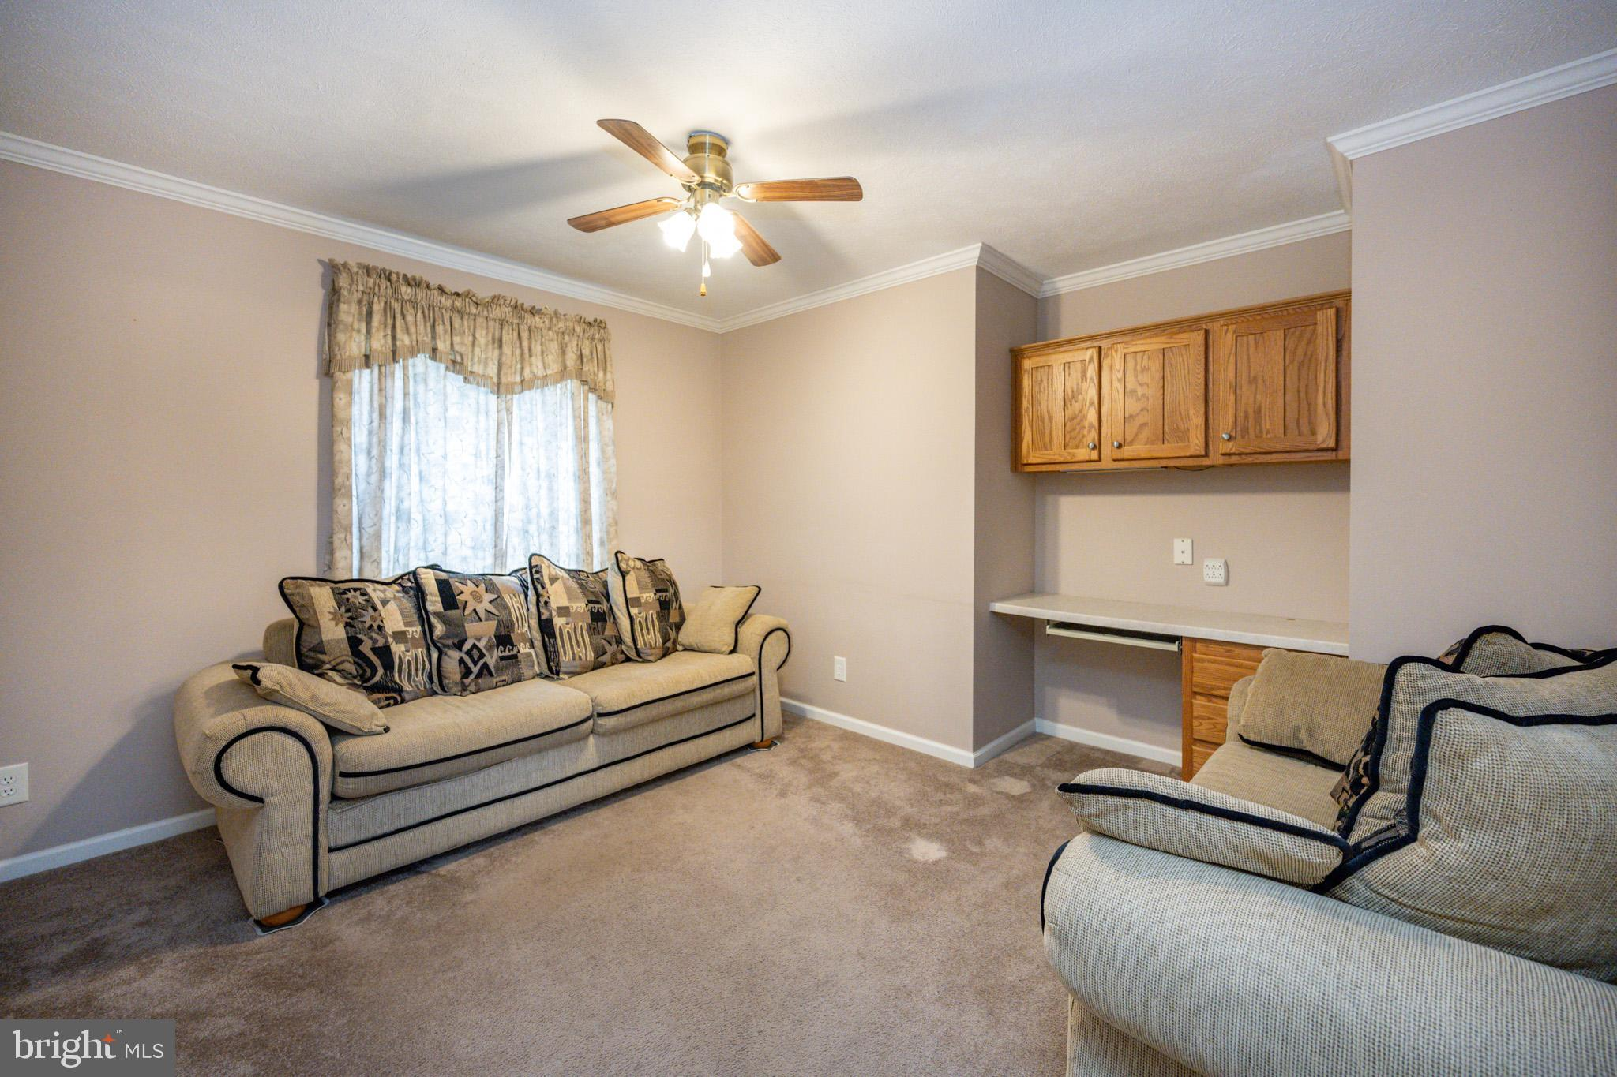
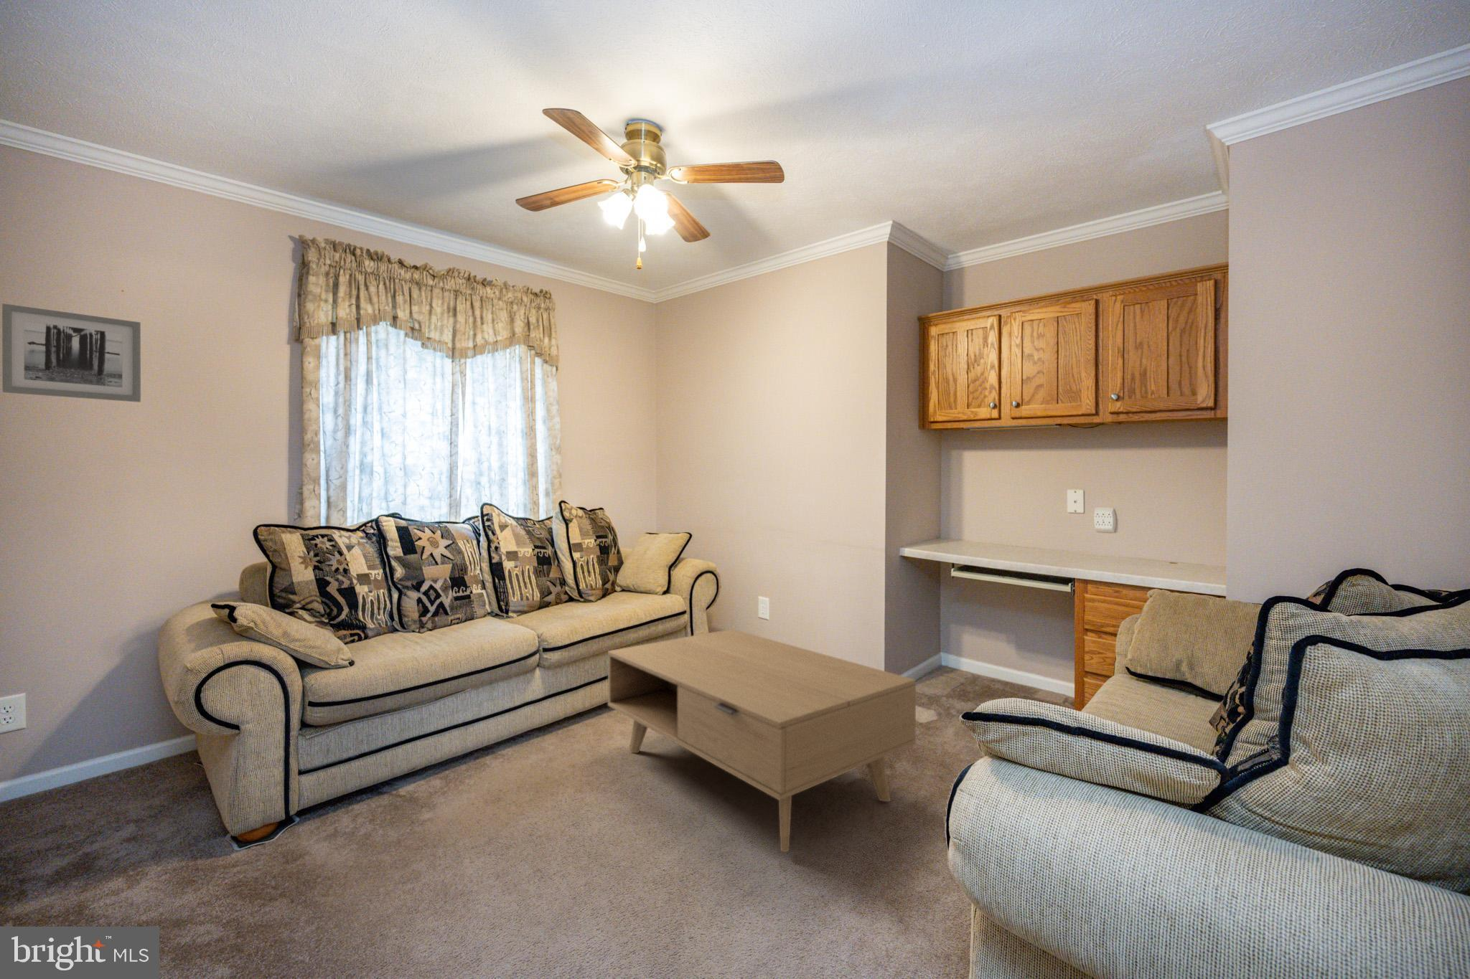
+ coffee table (748, 720)
+ wall art (74, 355)
